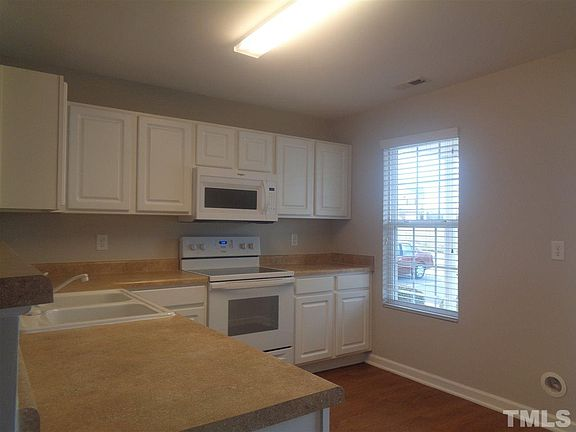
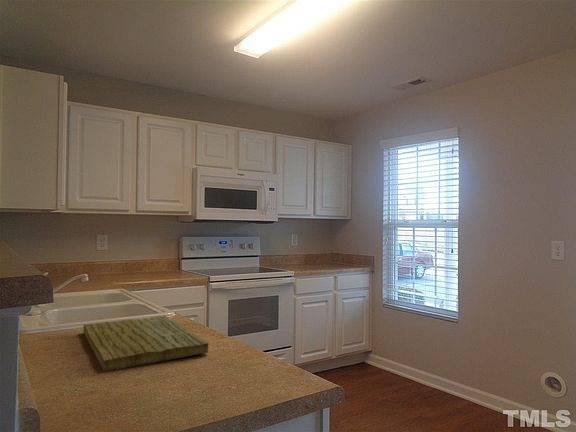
+ cutting board (140, 336)
